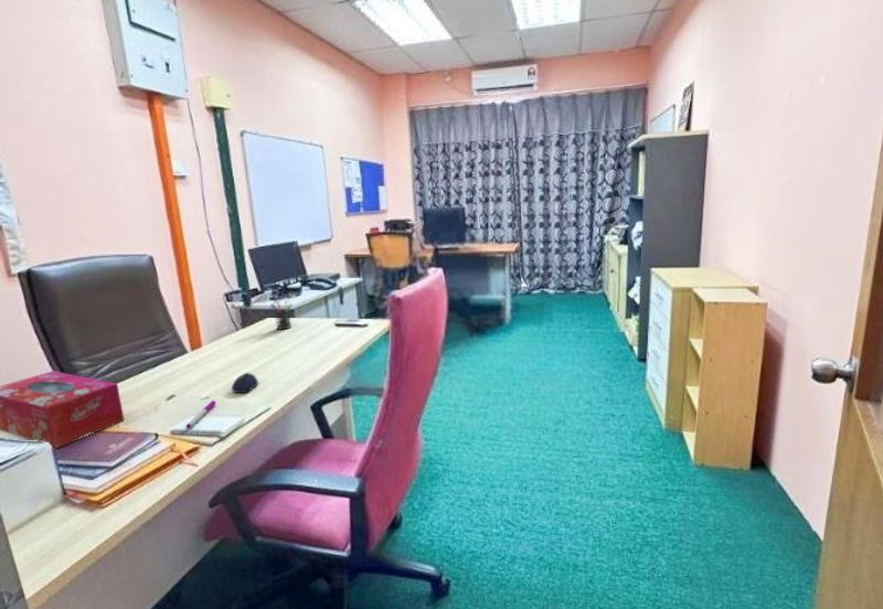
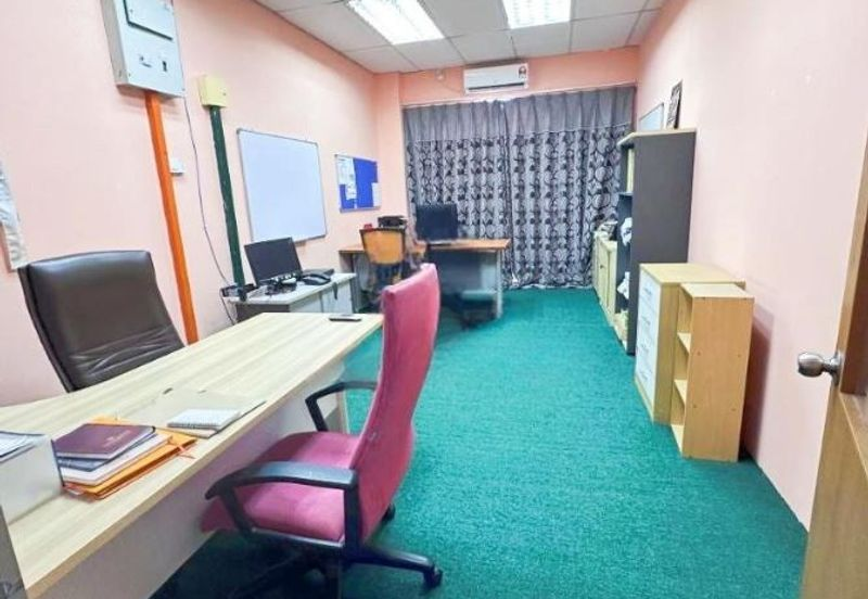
- tissue box (54, 405)
- pen (201, 414)
- pen holder (284, 313)
- computer mouse (244, 381)
